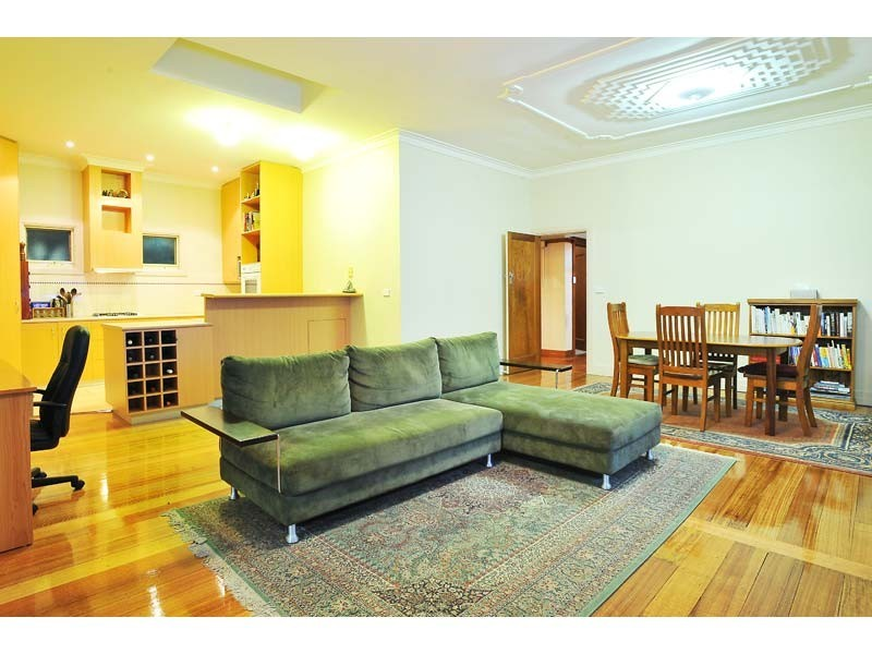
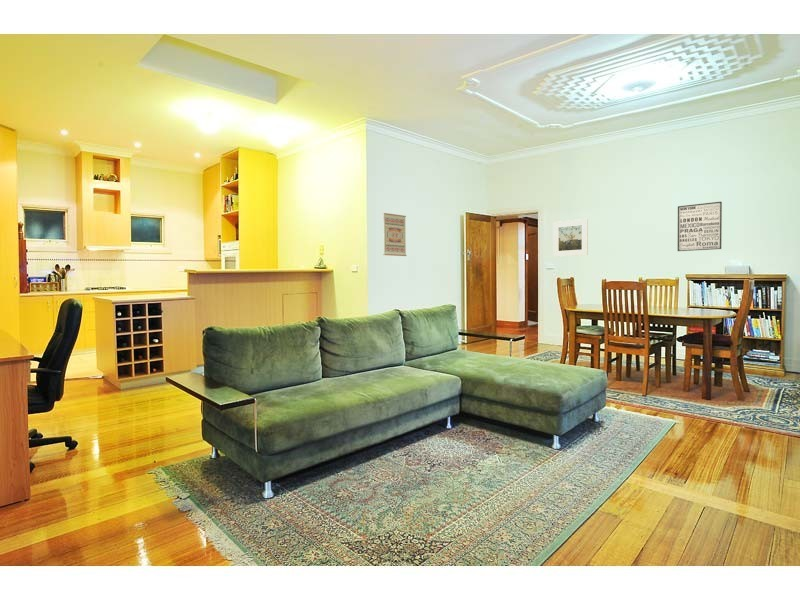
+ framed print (570, 238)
+ wall art (394, 235)
+ wall art (699, 227)
